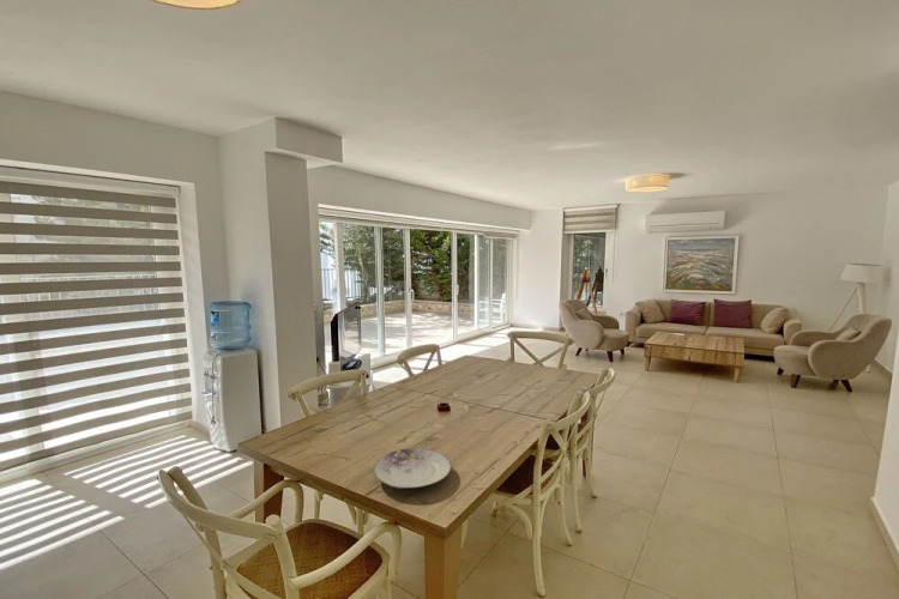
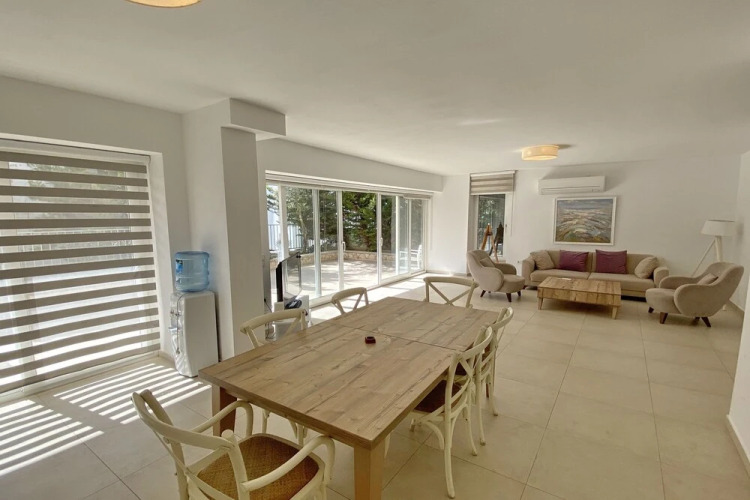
- plate (412, 470)
